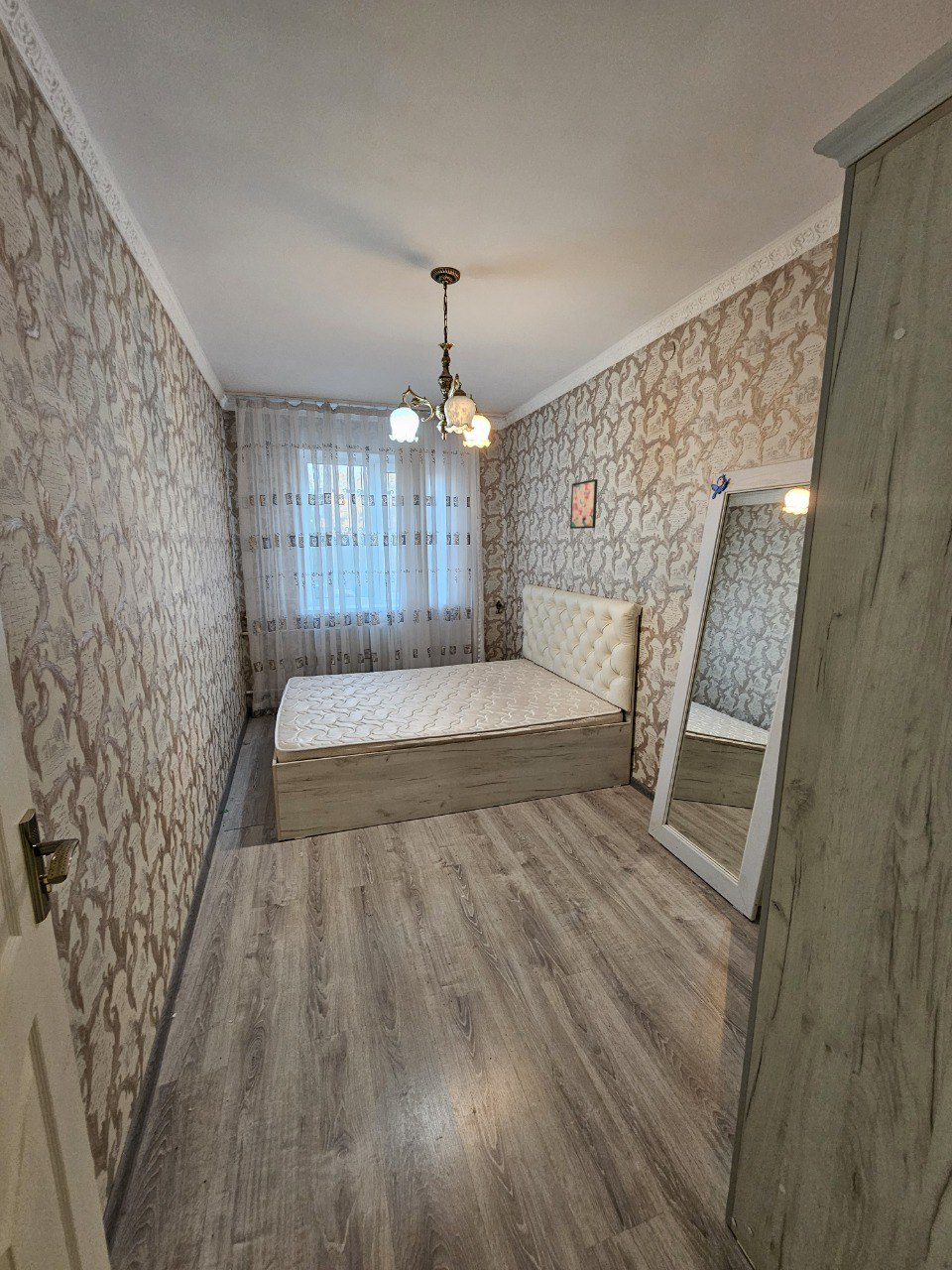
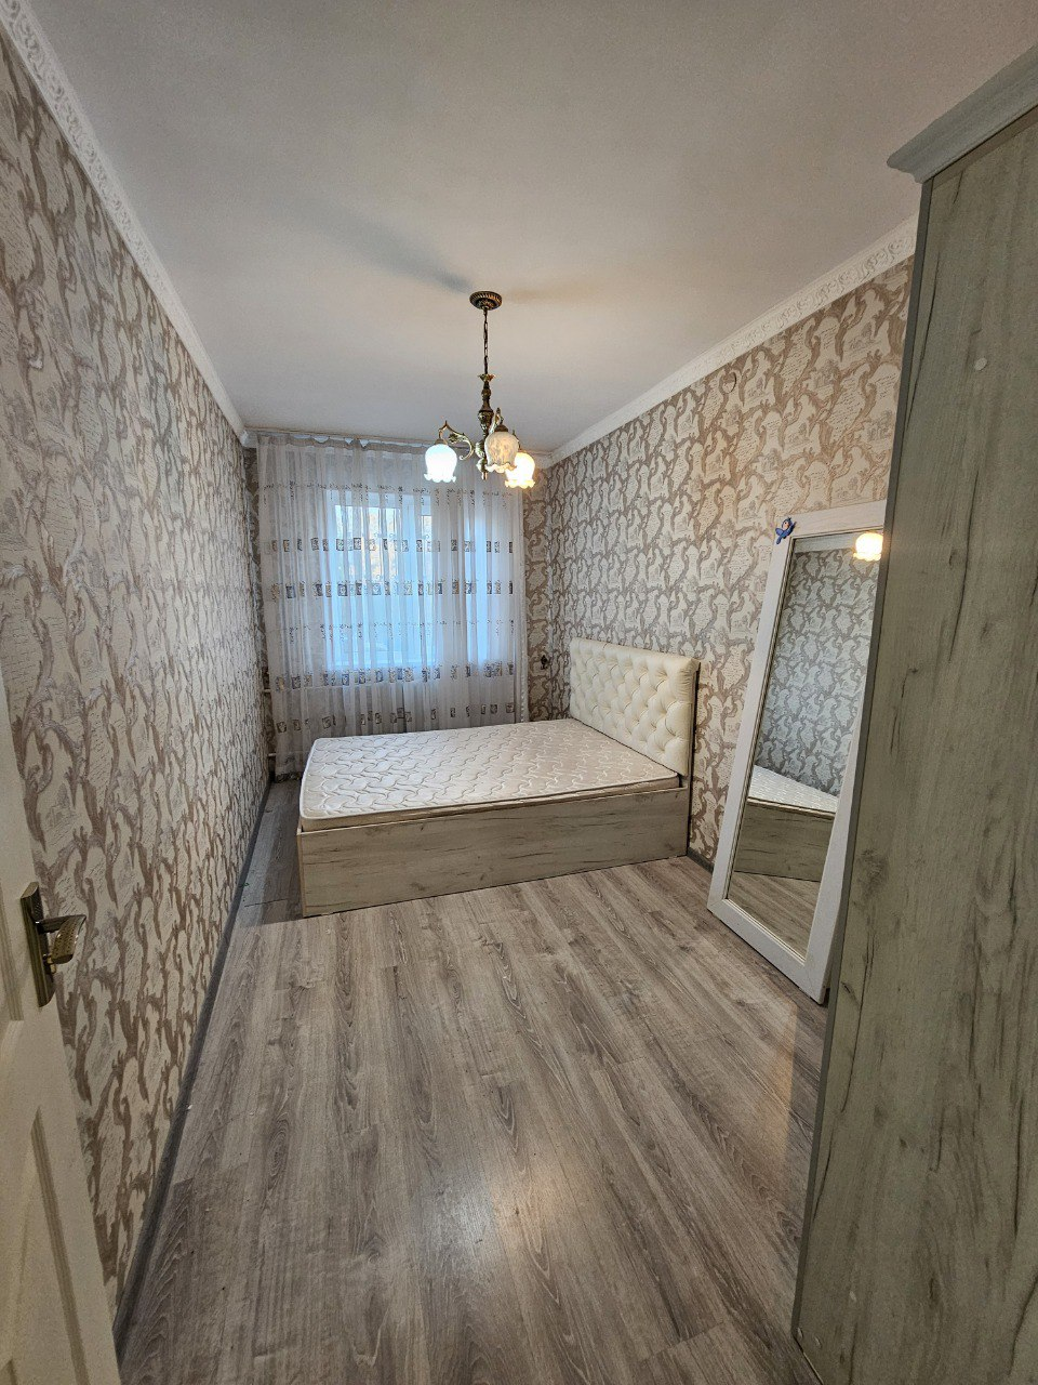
- wall art (583, 505)
